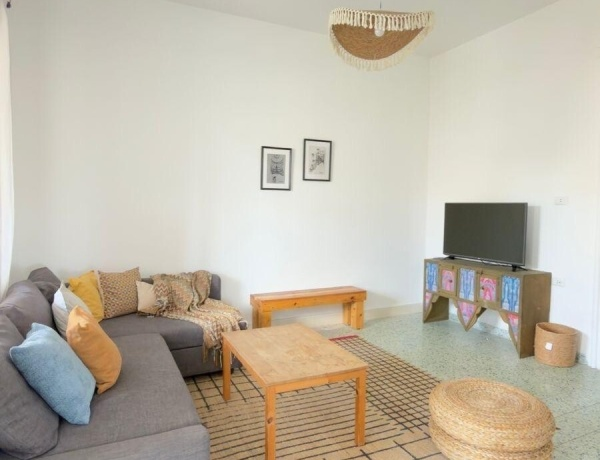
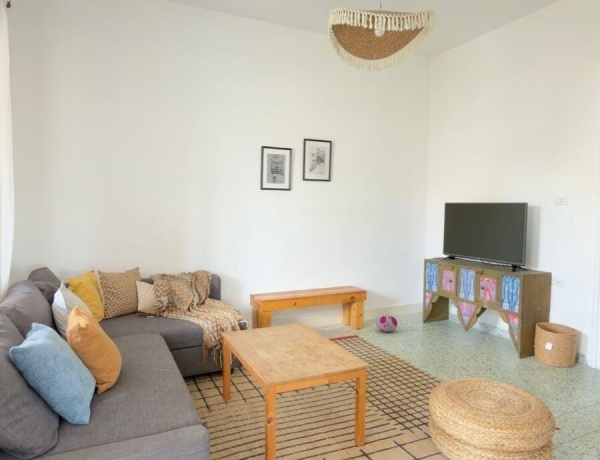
+ plush toy (386, 323)
